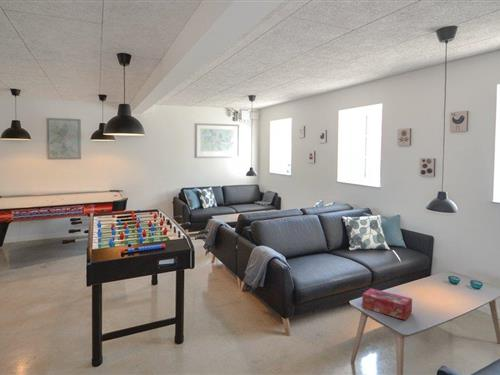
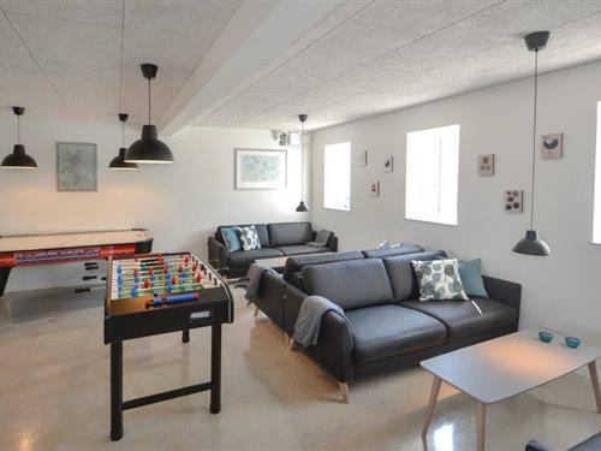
- tissue box (386, 303)
